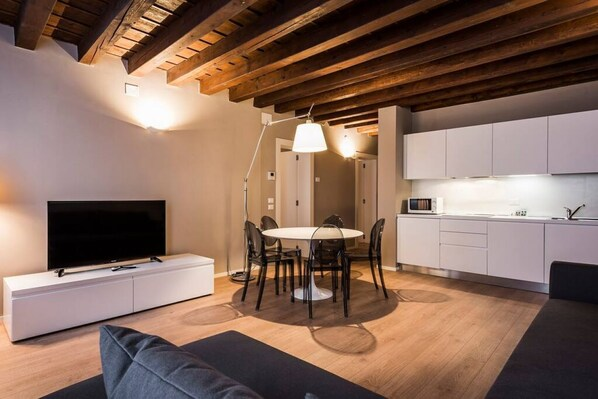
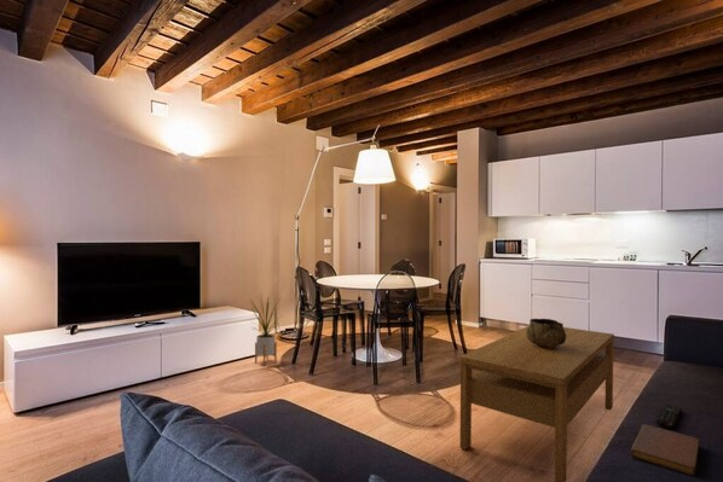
+ remote control (669, 416)
+ coffee table (544, 384)
+ notebook (665, 447)
+ house plant (266, 327)
+ decorative bowl (545, 333)
